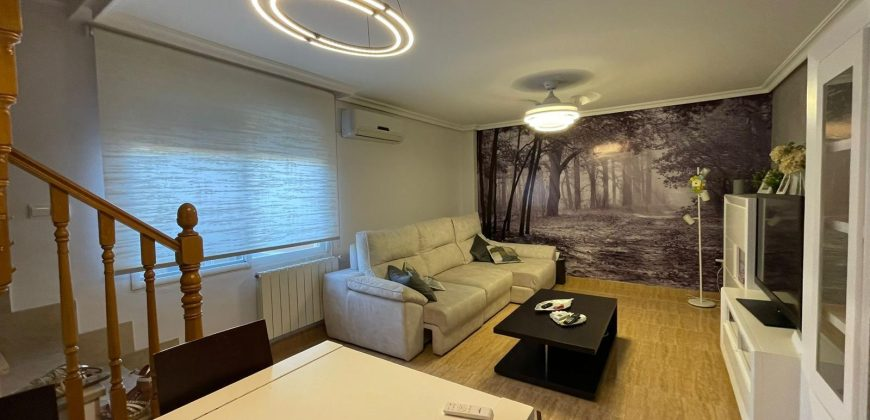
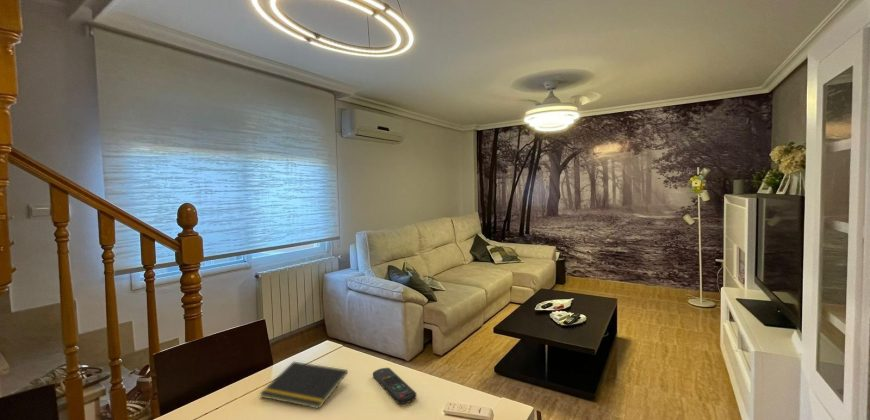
+ notepad (305, 382)
+ remote control (393, 384)
